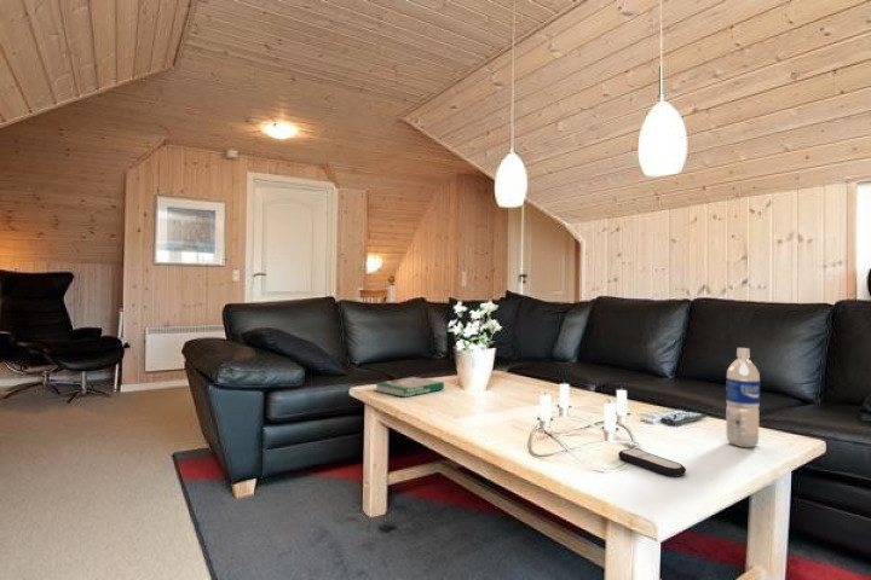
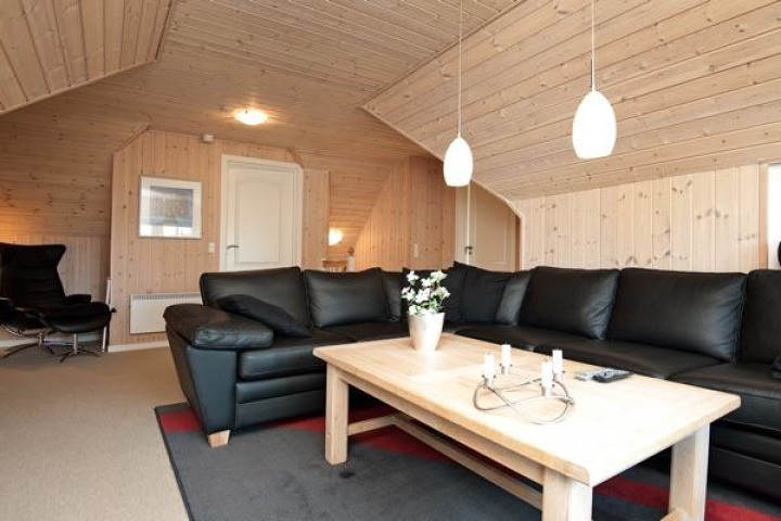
- book (409, 385)
- remote control (651, 462)
- water bottle (742, 396)
